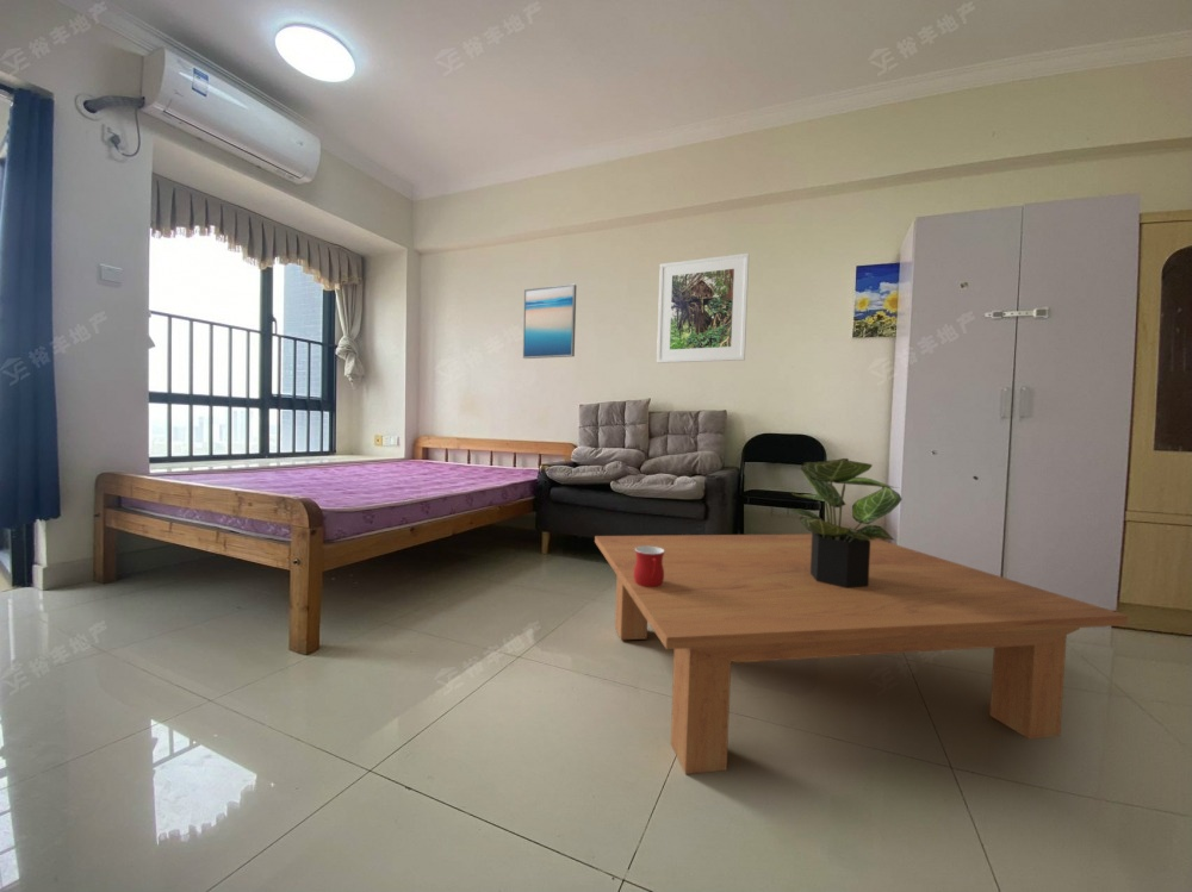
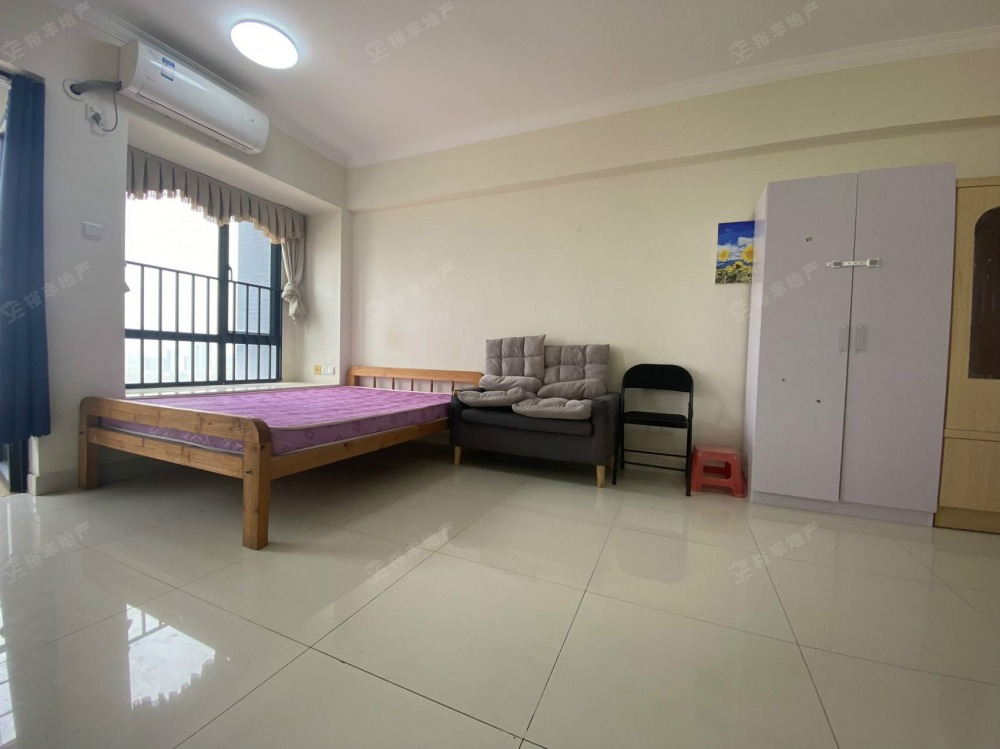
- wall art (548, 322)
- mug (650, 567)
- potted plant (831, 517)
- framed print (701, 310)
- coffee table (796, 619)
